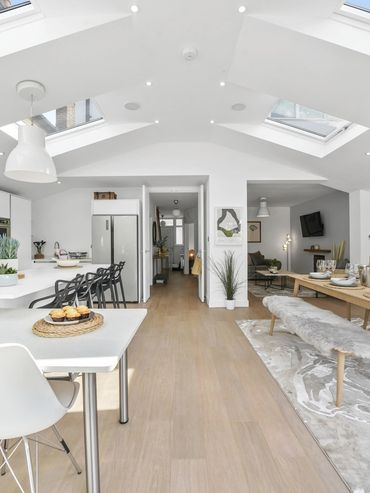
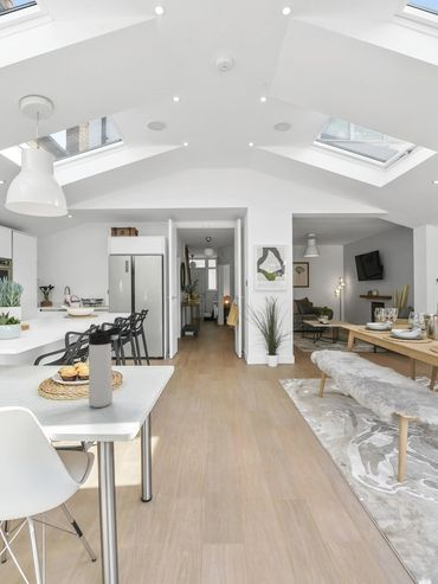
+ thermos bottle (105, 365)
